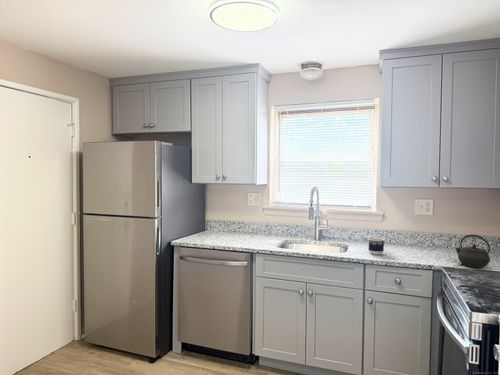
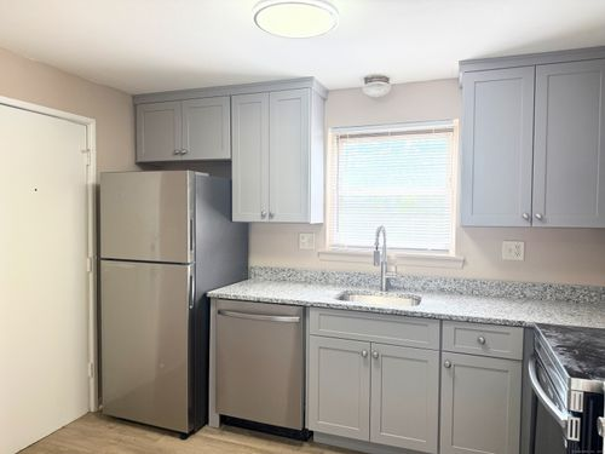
- cup (377, 246)
- kettle (471, 249)
